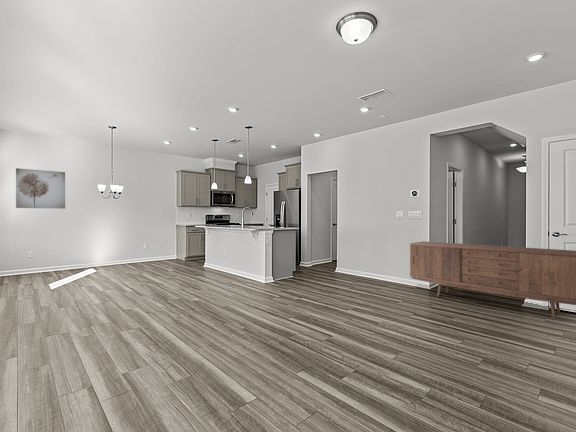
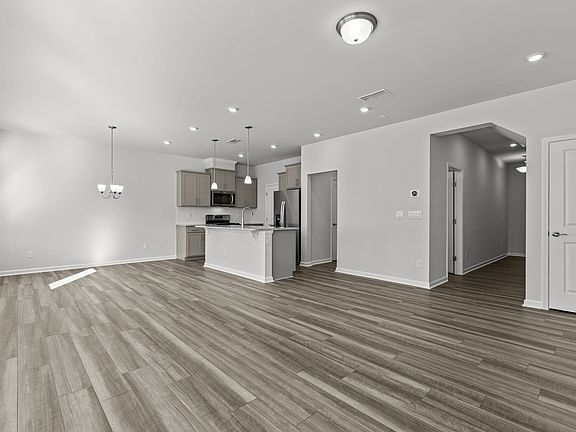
- sideboard (492, 275)
- wall art (41, 189)
